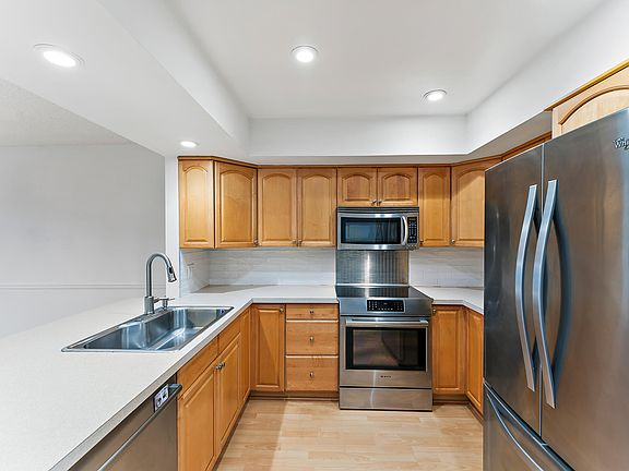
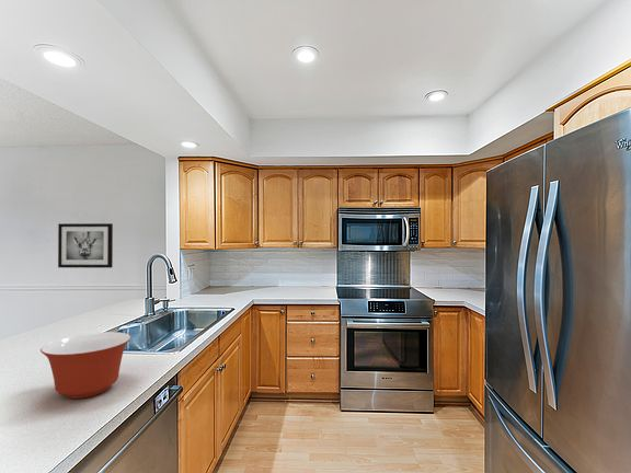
+ wall art (84, 245)
+ mixing bowl (88, 366)
